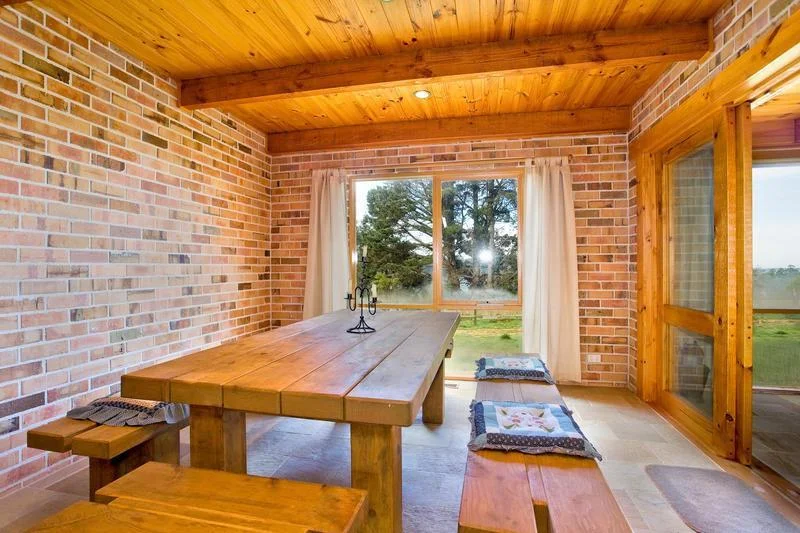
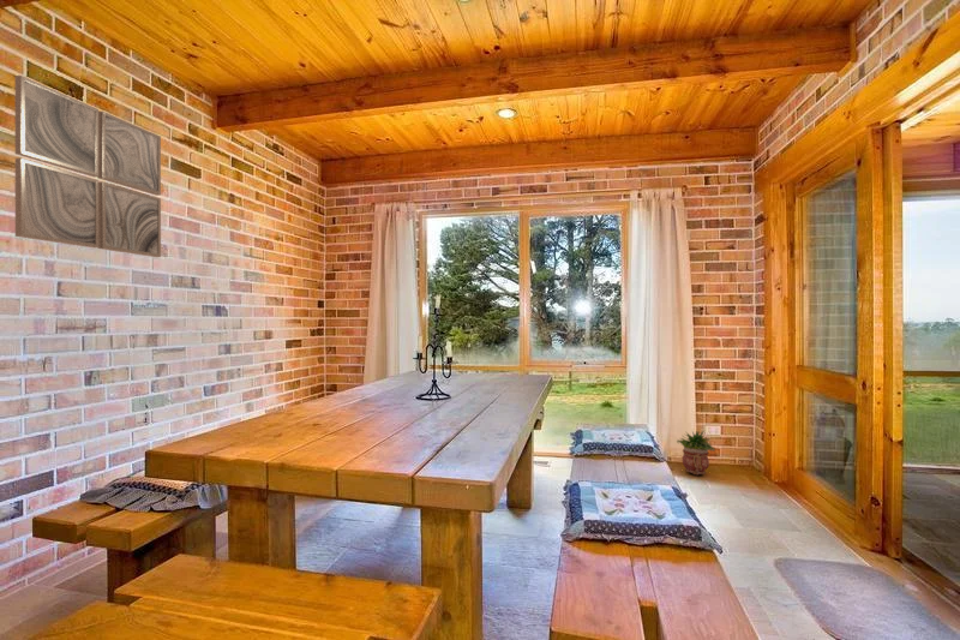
+ wall art (98, 178)
+ potted plant (695, 450)
